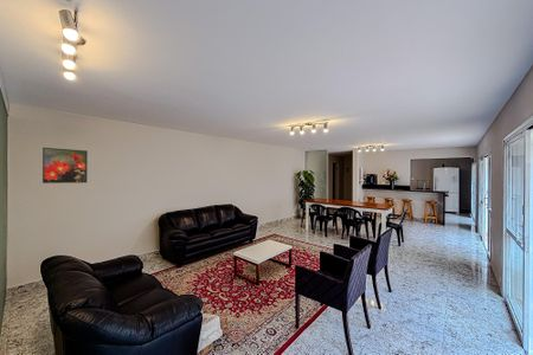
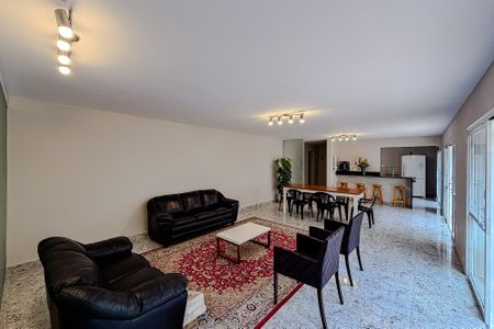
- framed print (65, 166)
